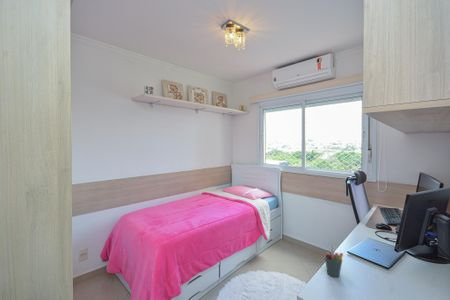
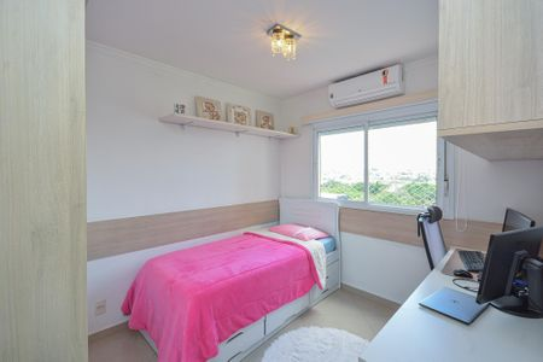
- pen holder (333, 261)
